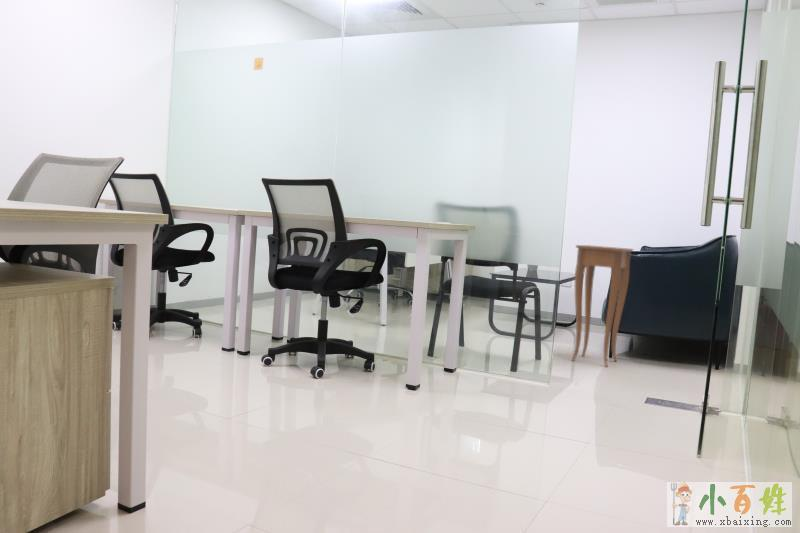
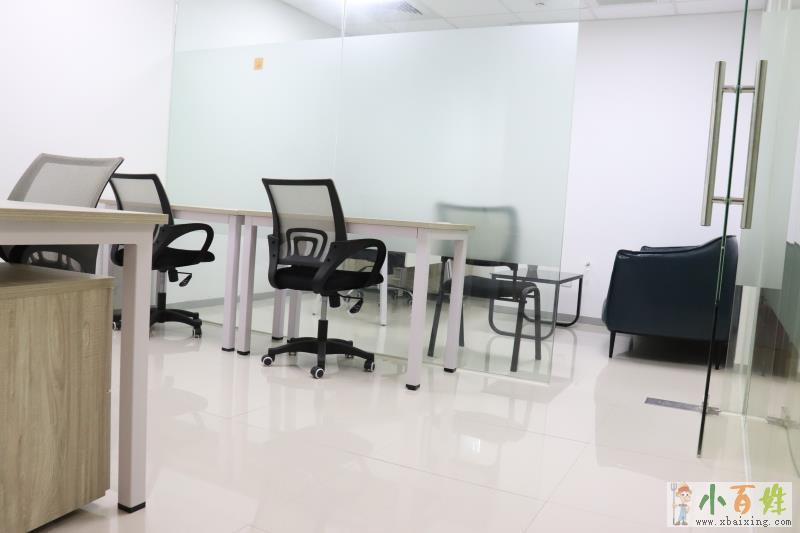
- side table (591, 301)
